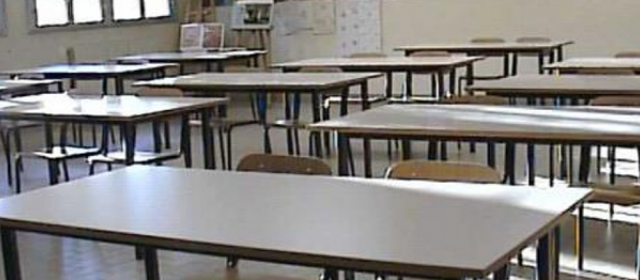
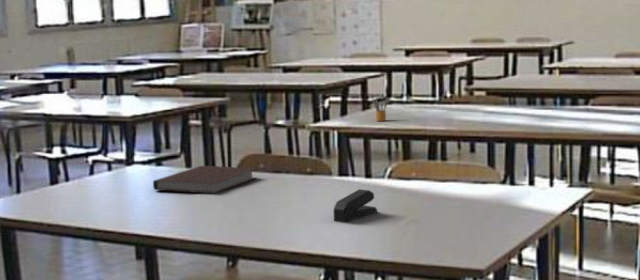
+ notebook (206, 178)
+ pencil box (381, 108)
+ stapler (355, 204)
